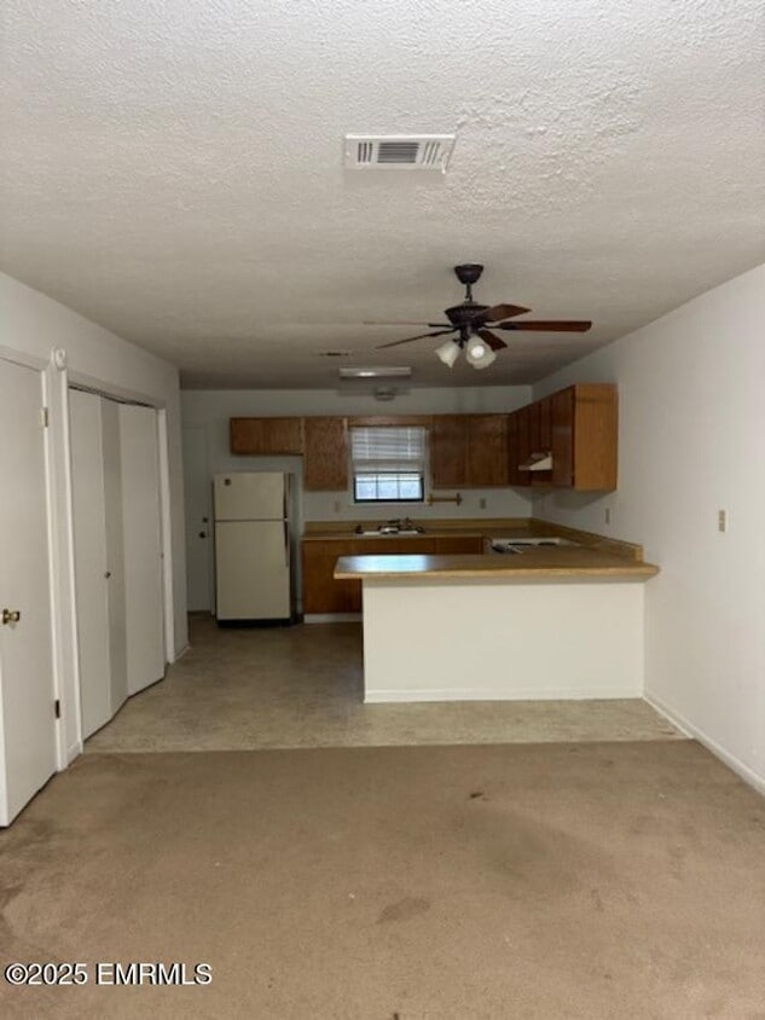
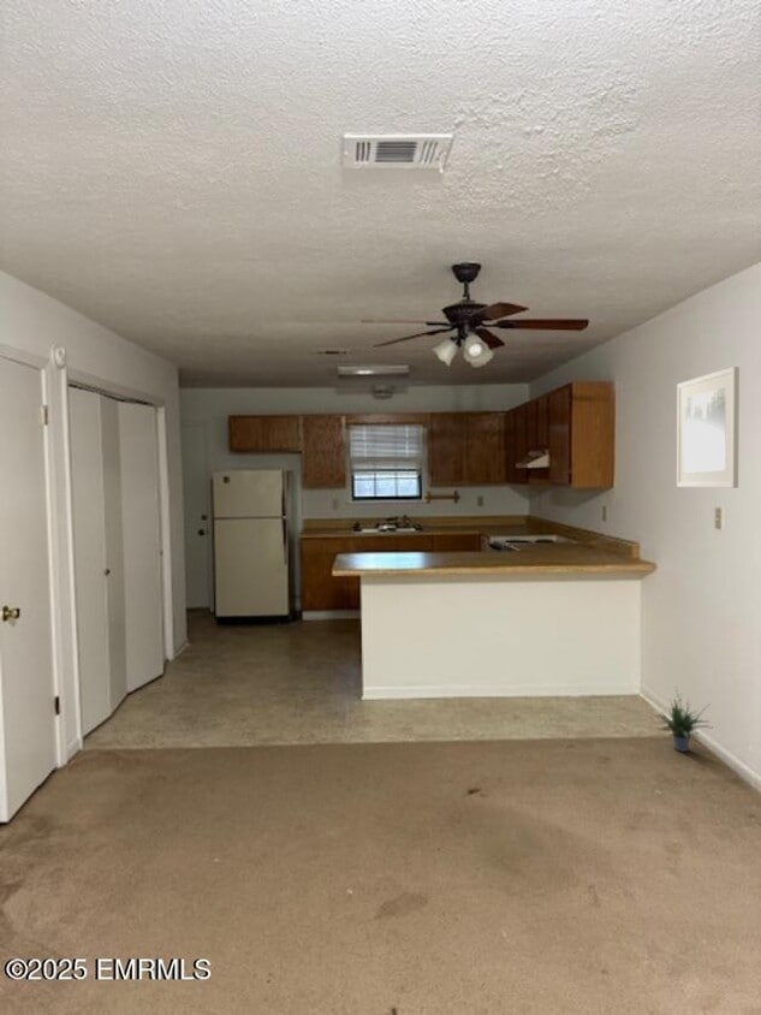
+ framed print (704, 432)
+ potted plant (684, 719)
